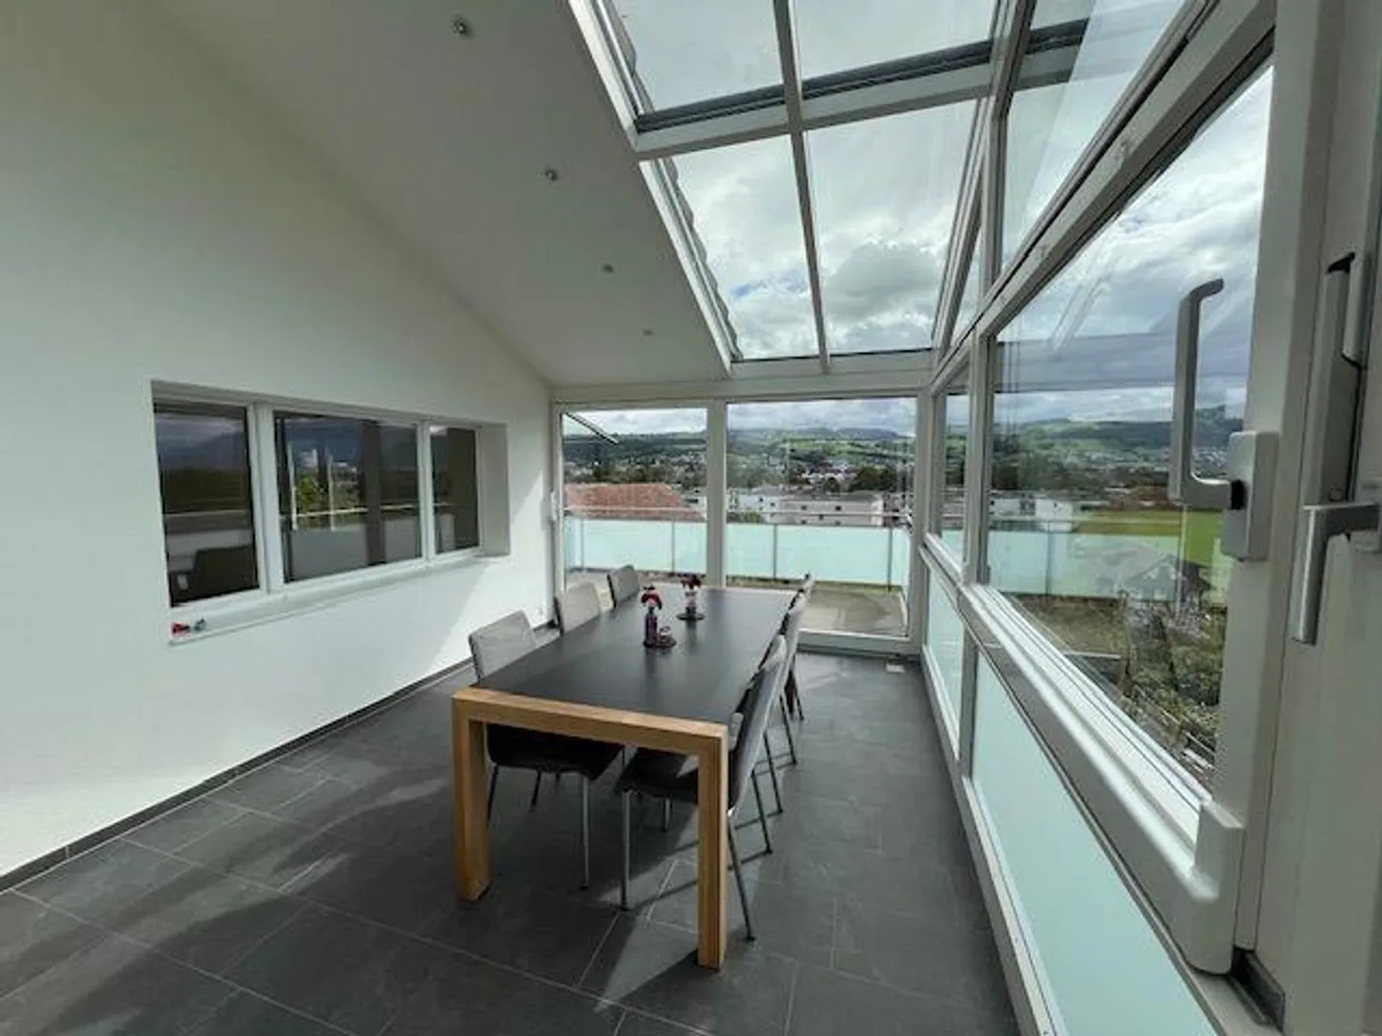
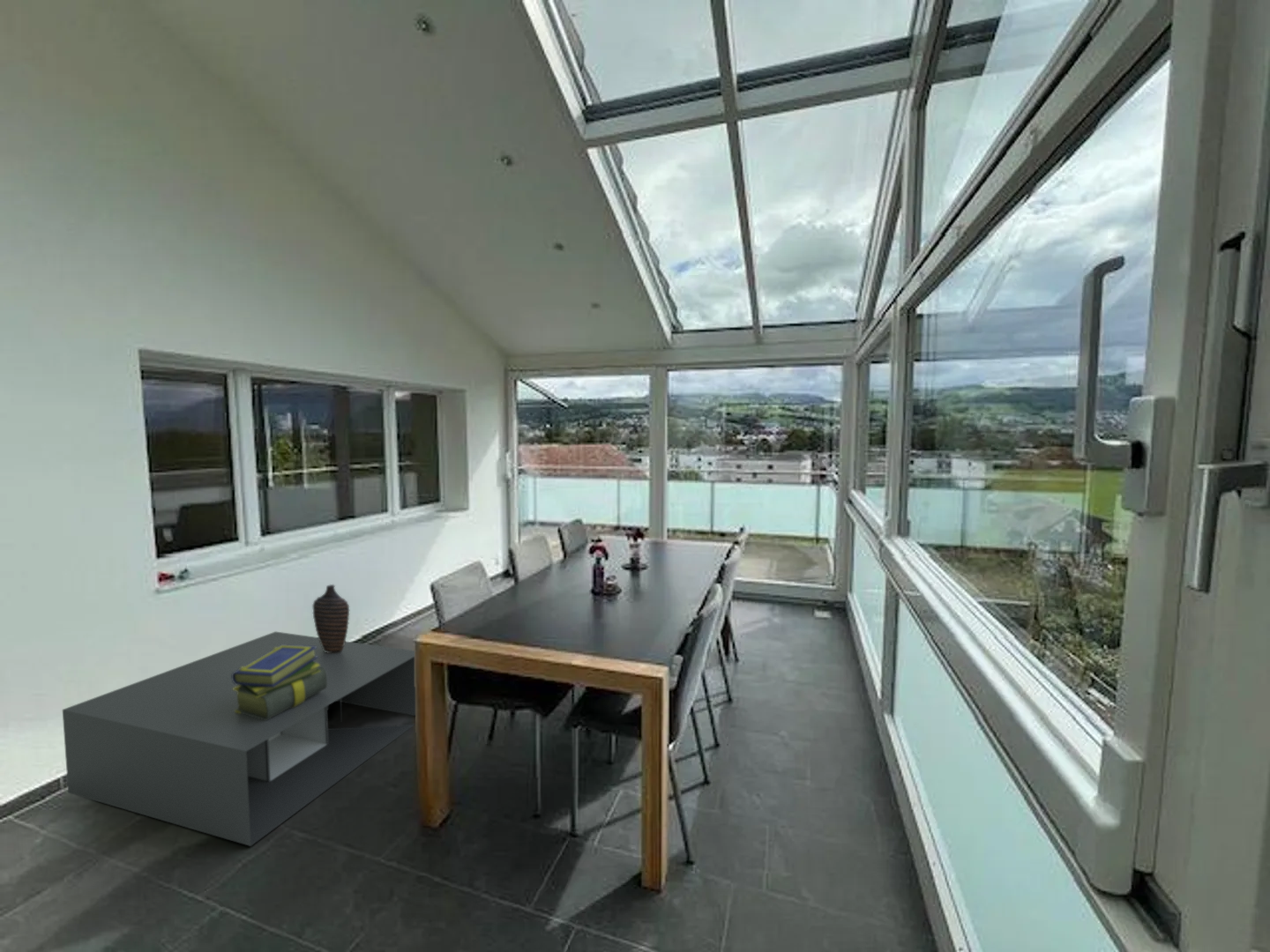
+ stack of books (280, 678)
+ decorative vase (331, 618)
+ storage bench (269, 718)
